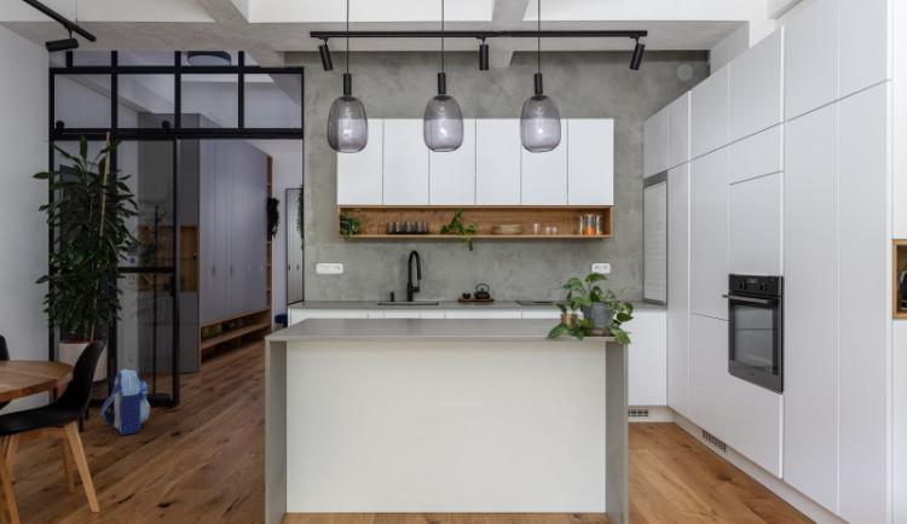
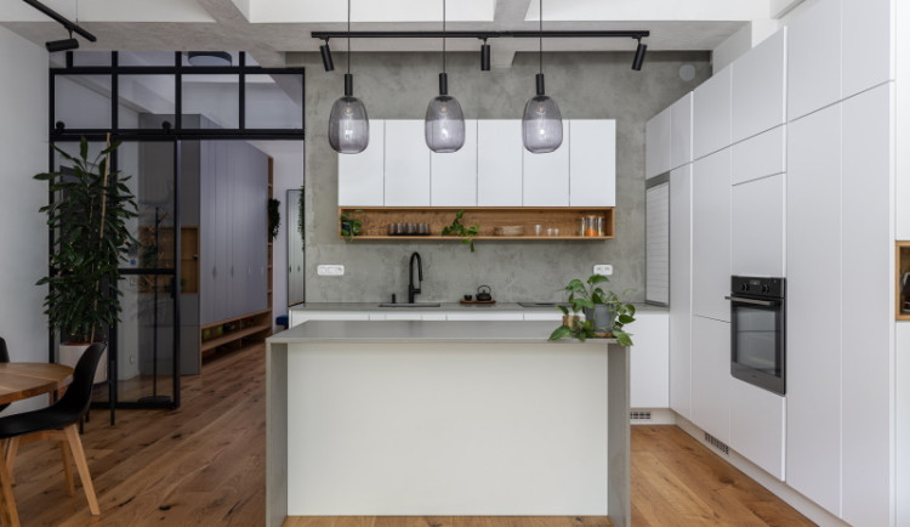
- backpack (126, 398)
